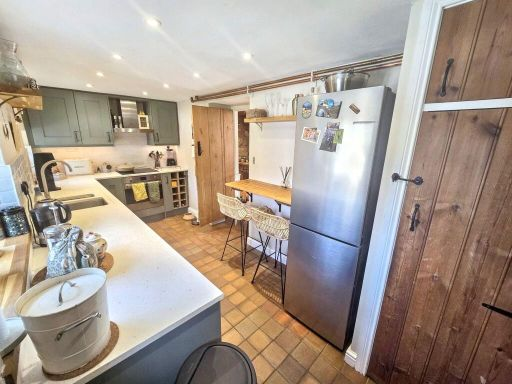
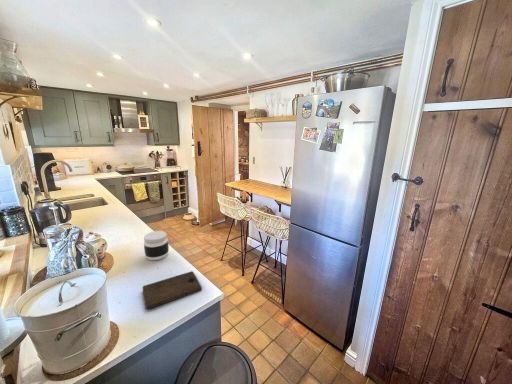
+ cutting board (172, 288)
+ jar (156, 245)
